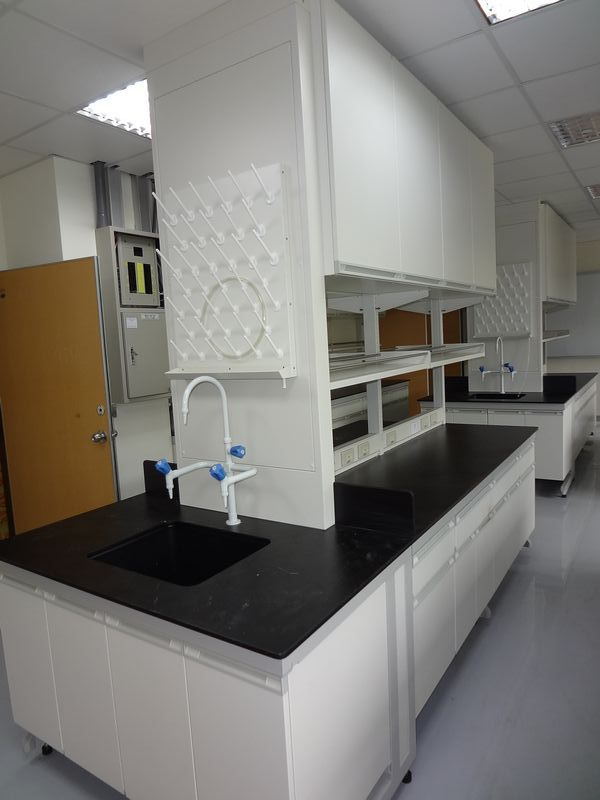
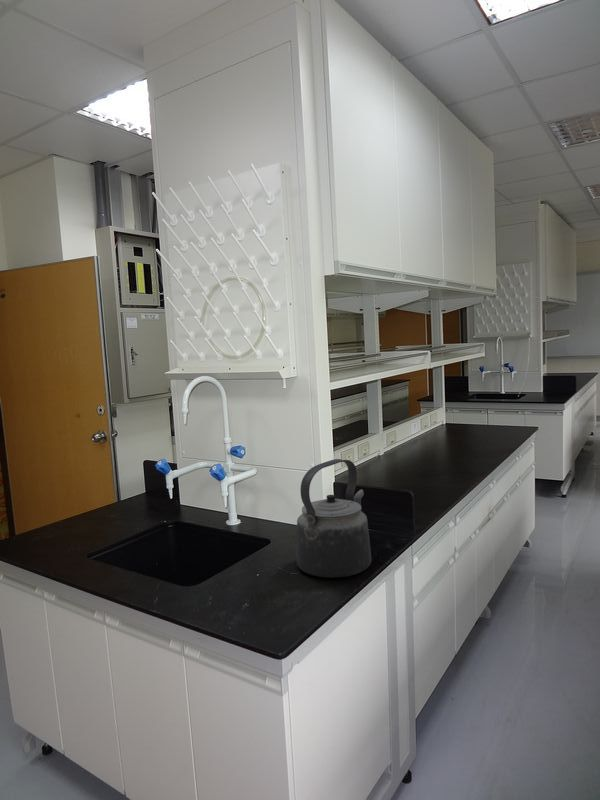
+ kettle (336, 511)
